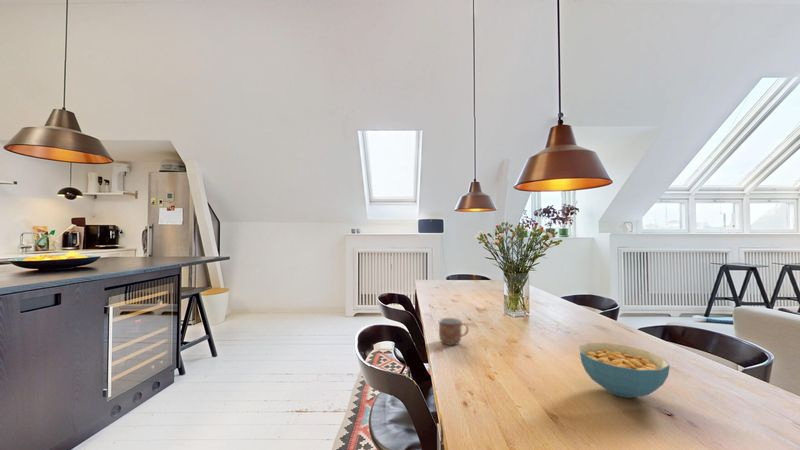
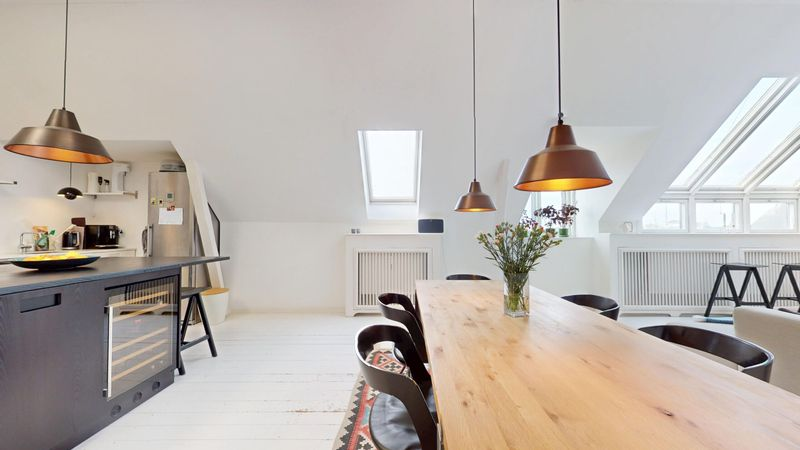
- mug (453, 331)
- cereal bowl (621, 373)
